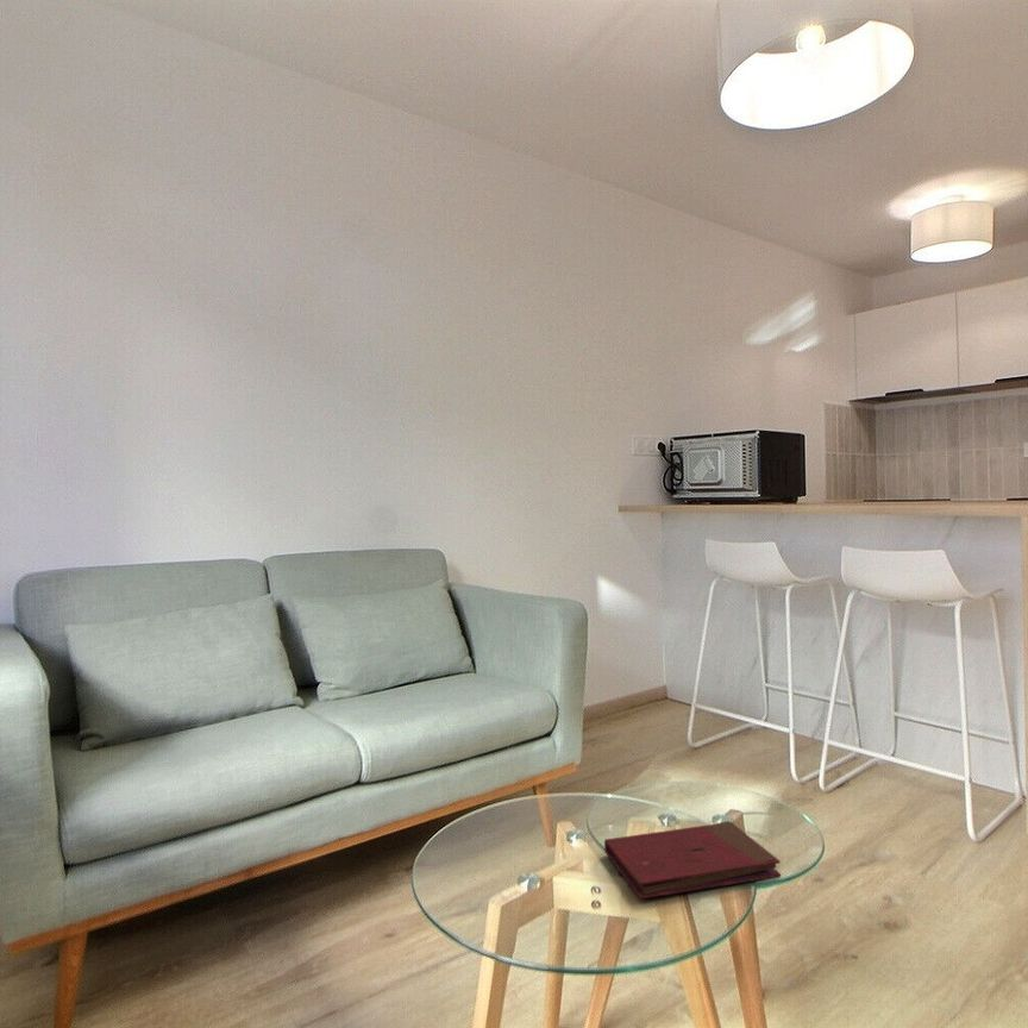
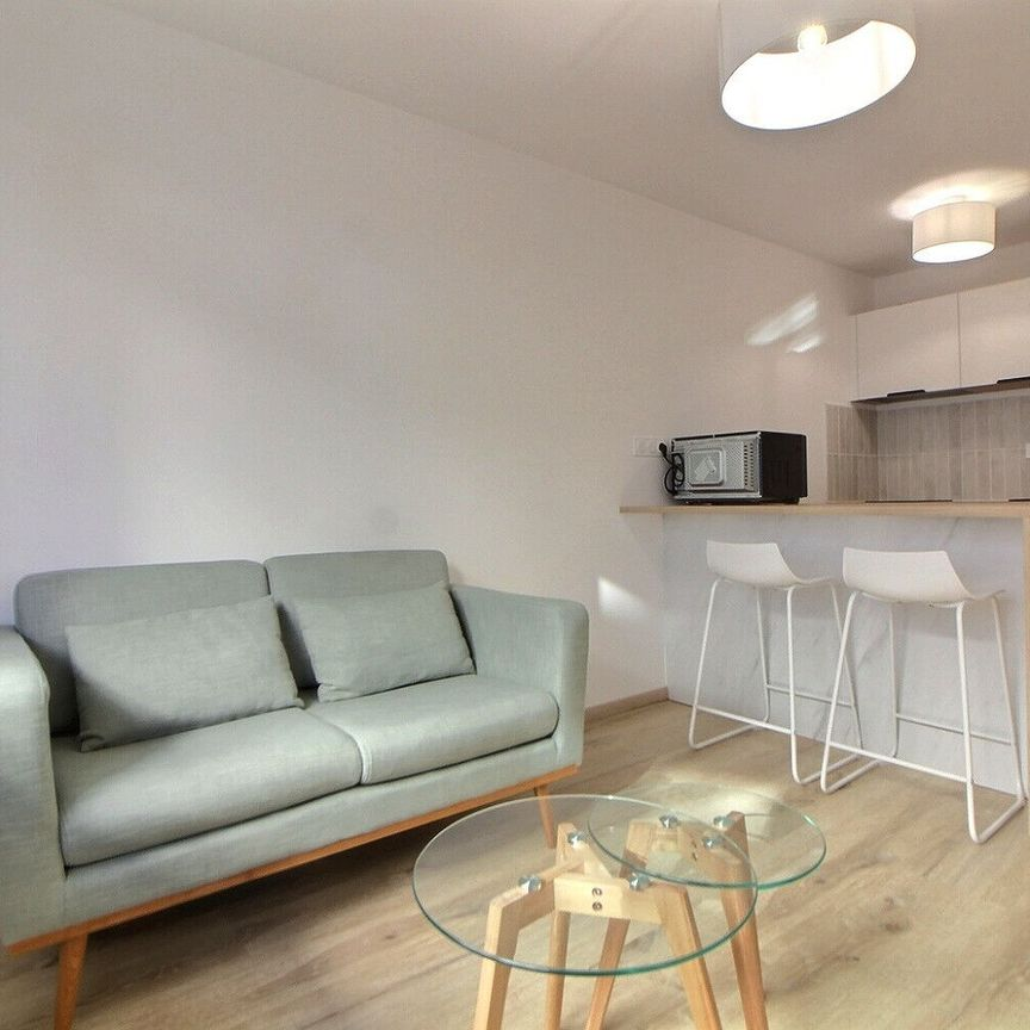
- book (689, 855)
